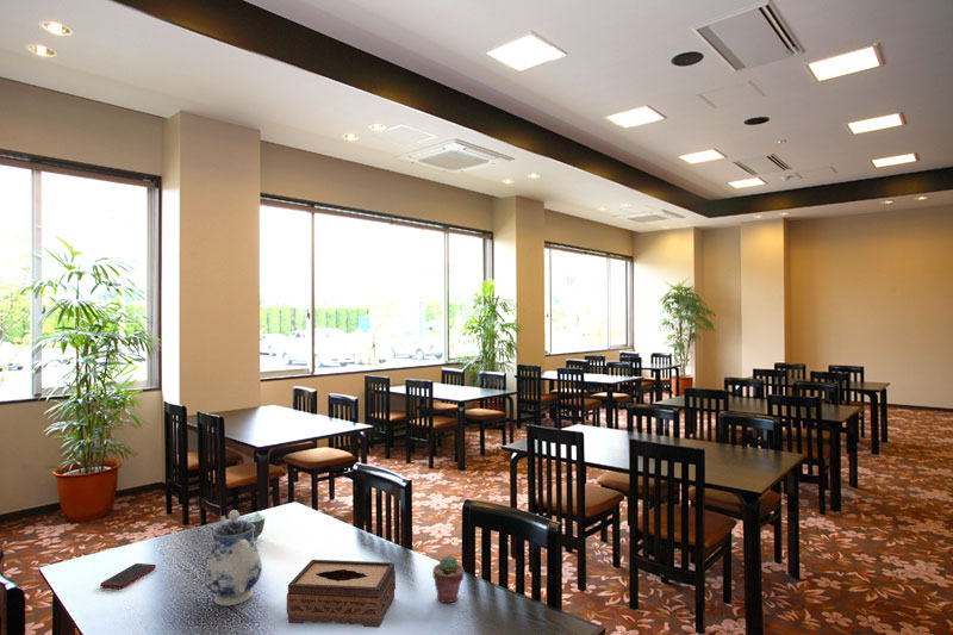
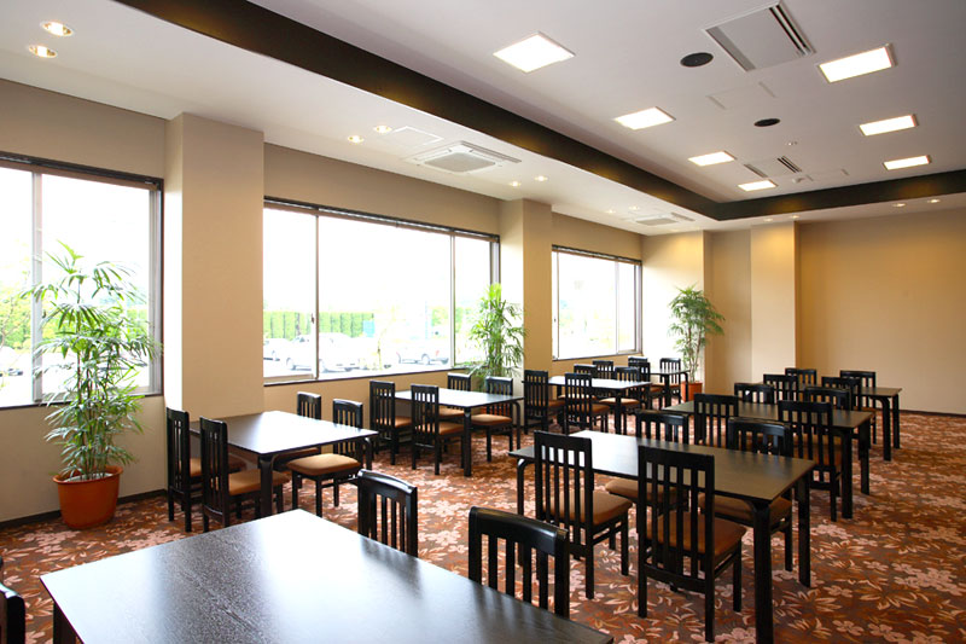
- potted succulent (448, 577)
- cell phone (129, 575)
- tissue box (343, 591)
- teacup (254, 524)
- teapot (233, 553)
